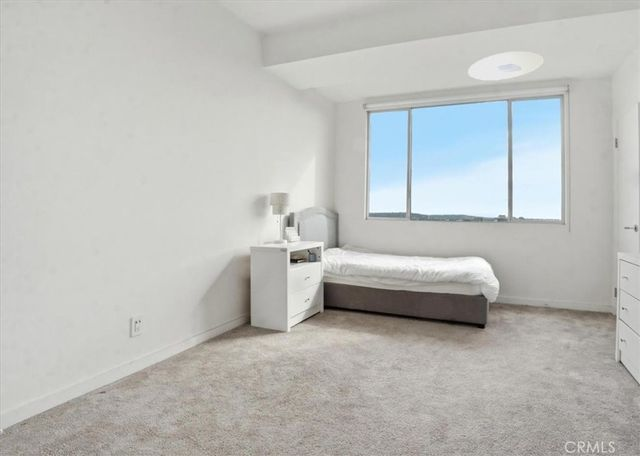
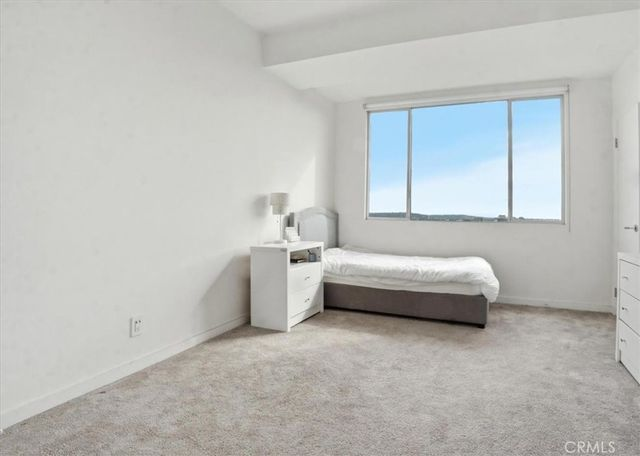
- ceiling light (504, 63)
